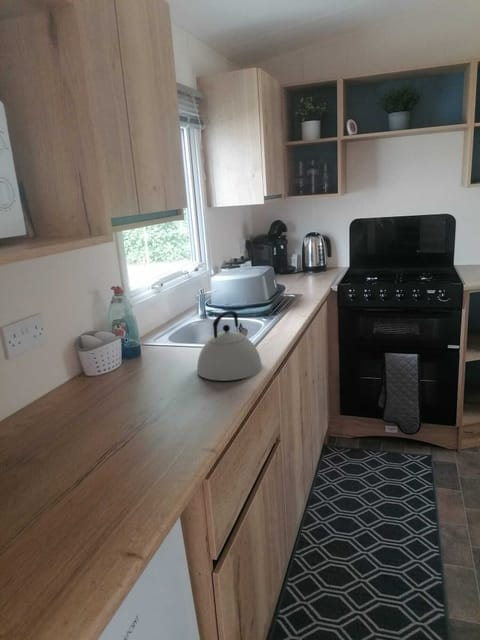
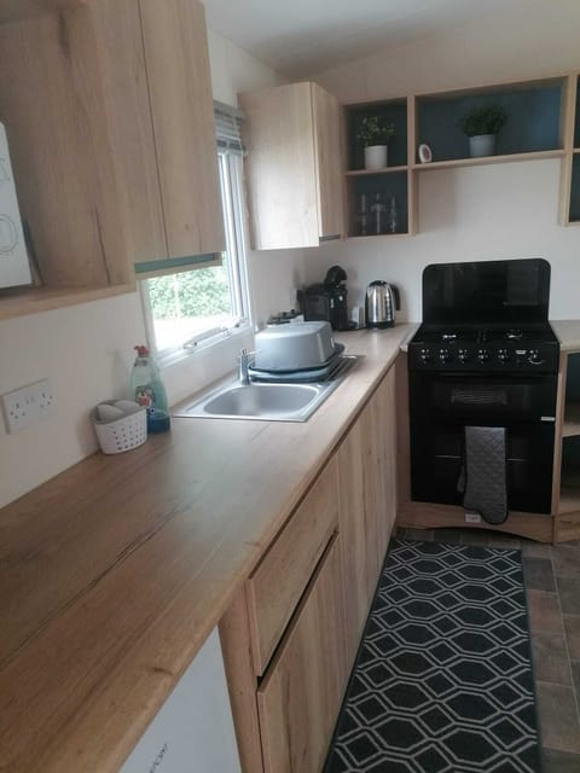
- kettle (228, 340)
